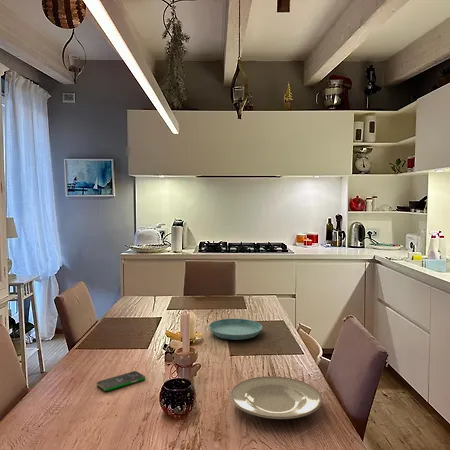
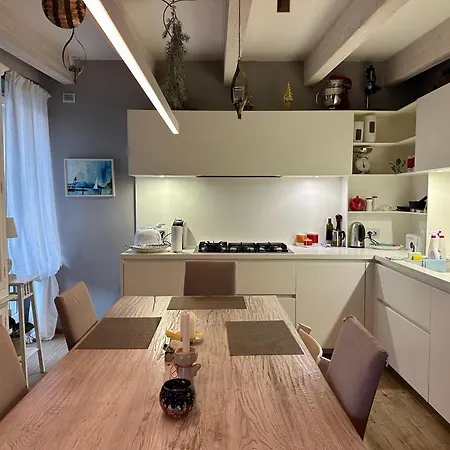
- saucer (235, 329)
- plate (275, 400)
- smartphone (121, 380)
